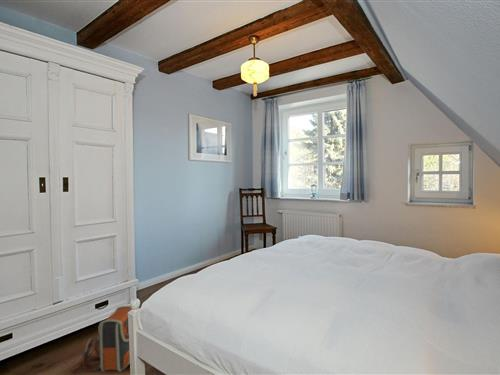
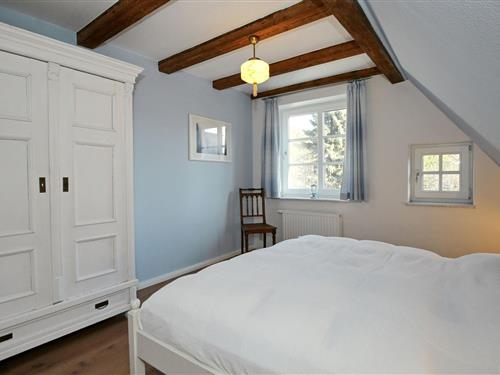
- backpack (112, 337)
